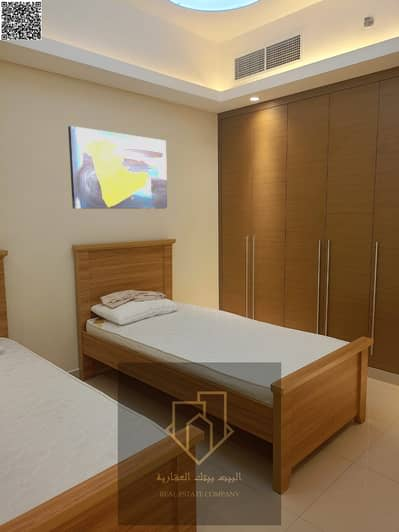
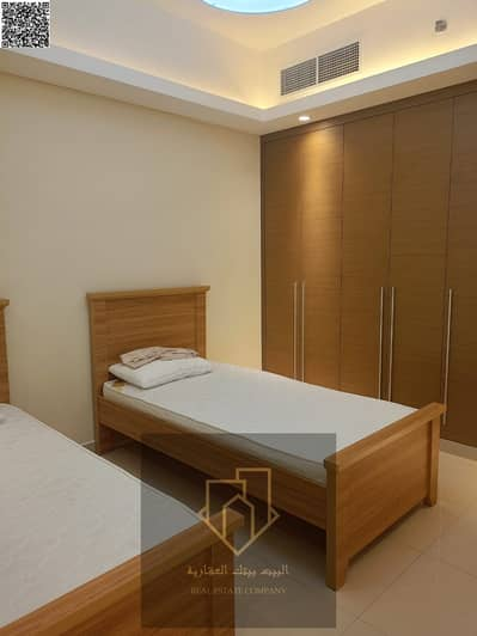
- wall art (122, 171)
